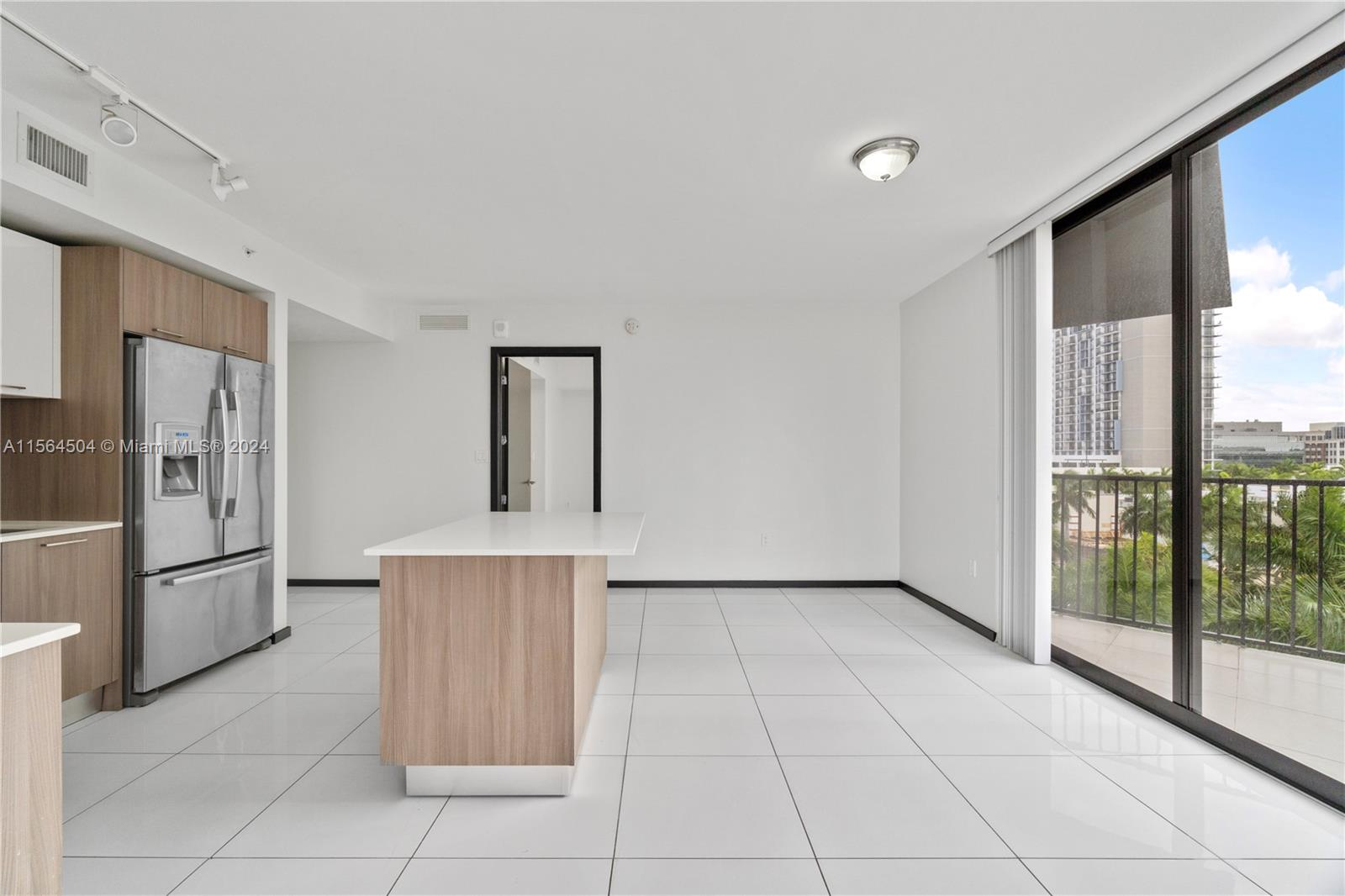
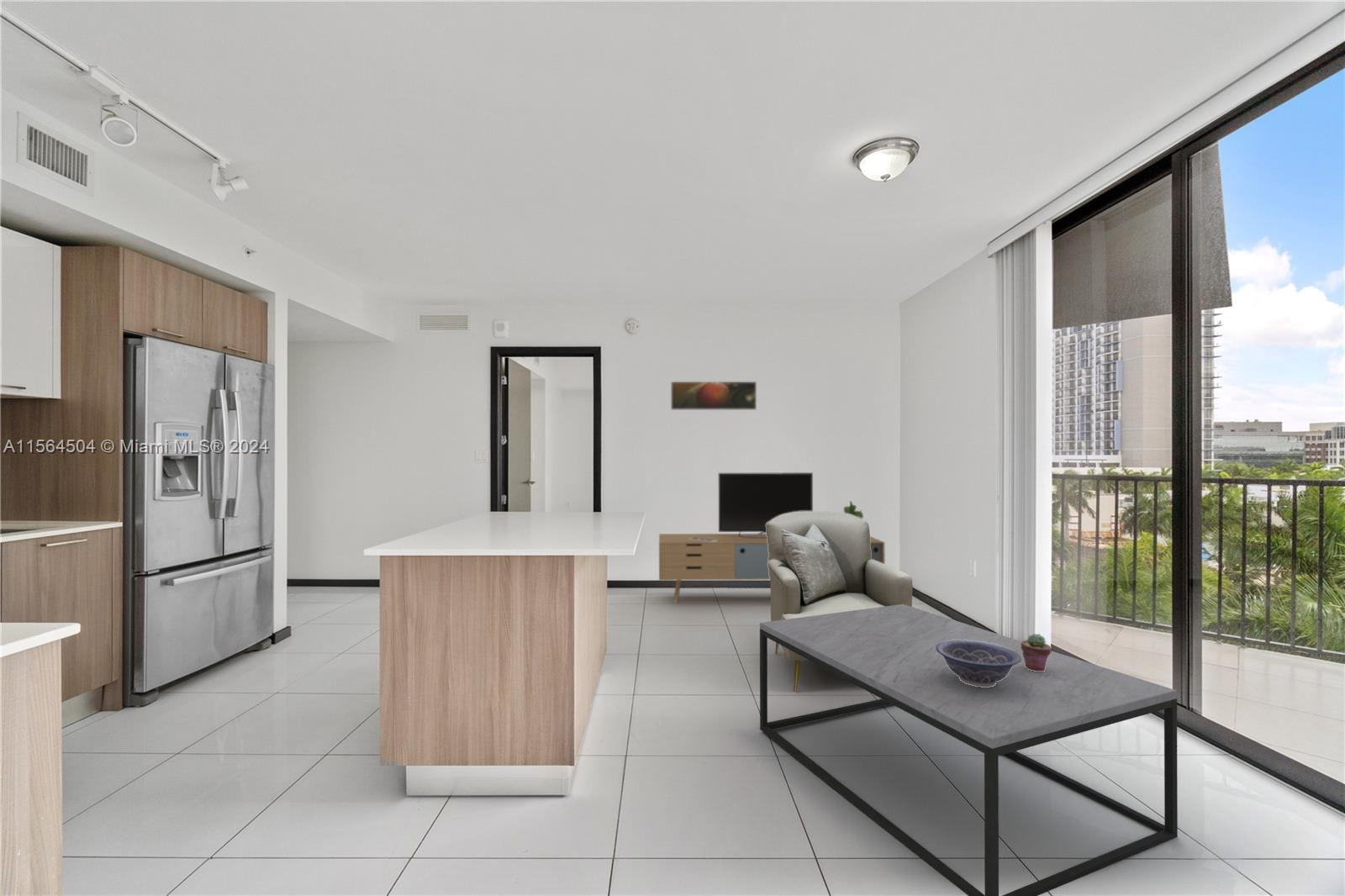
+ potted succulent (1036, 651)
+ decorative bowl (977, 666)
+ coffee table (934, 713)
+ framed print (713, 395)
+ media console (766, 535)
+ armchair (833, 592)
